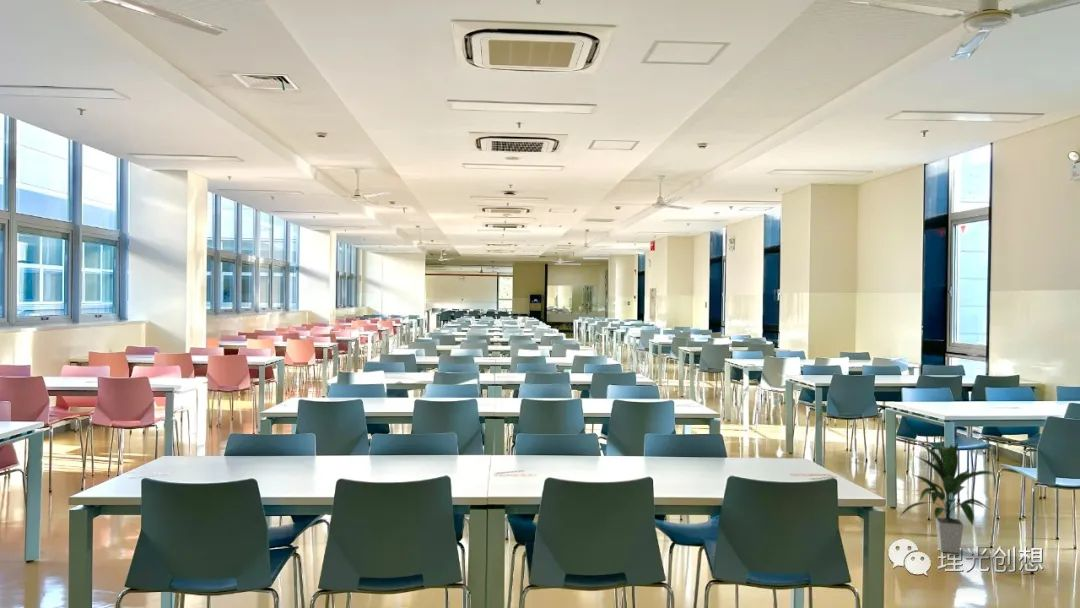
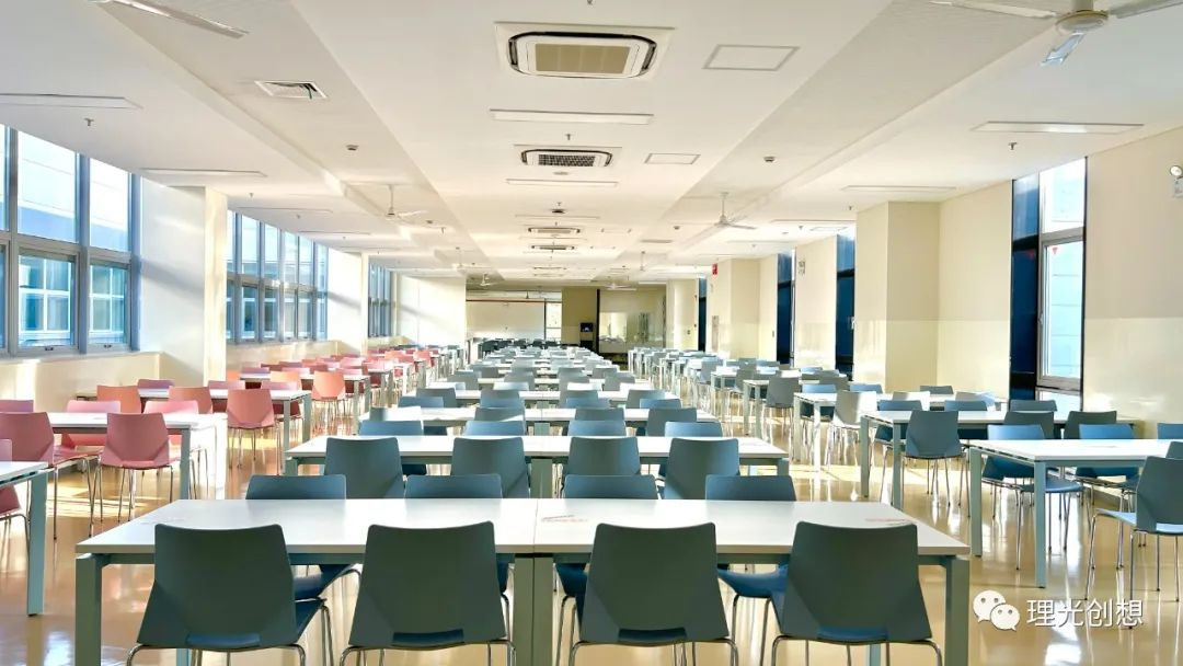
- indoor plant (946, 494)
